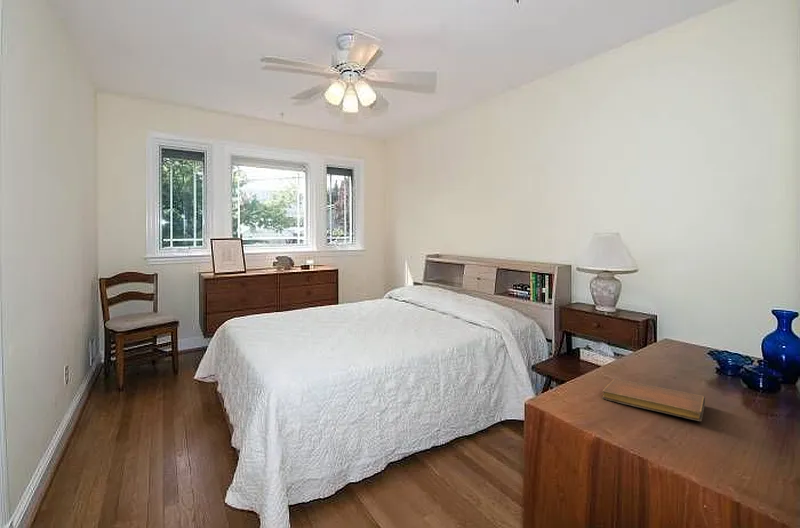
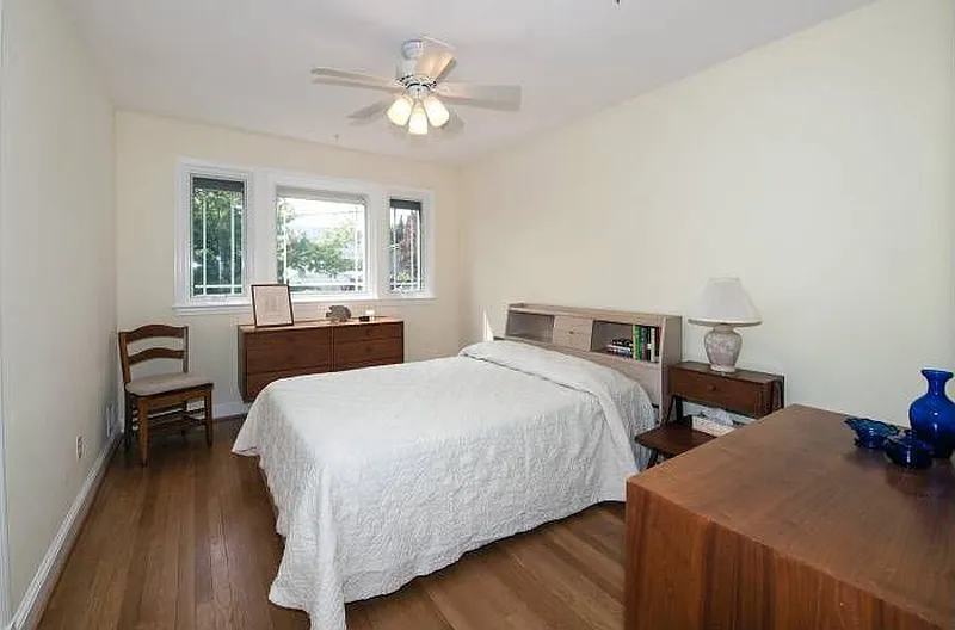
- notebook (652, 397)
